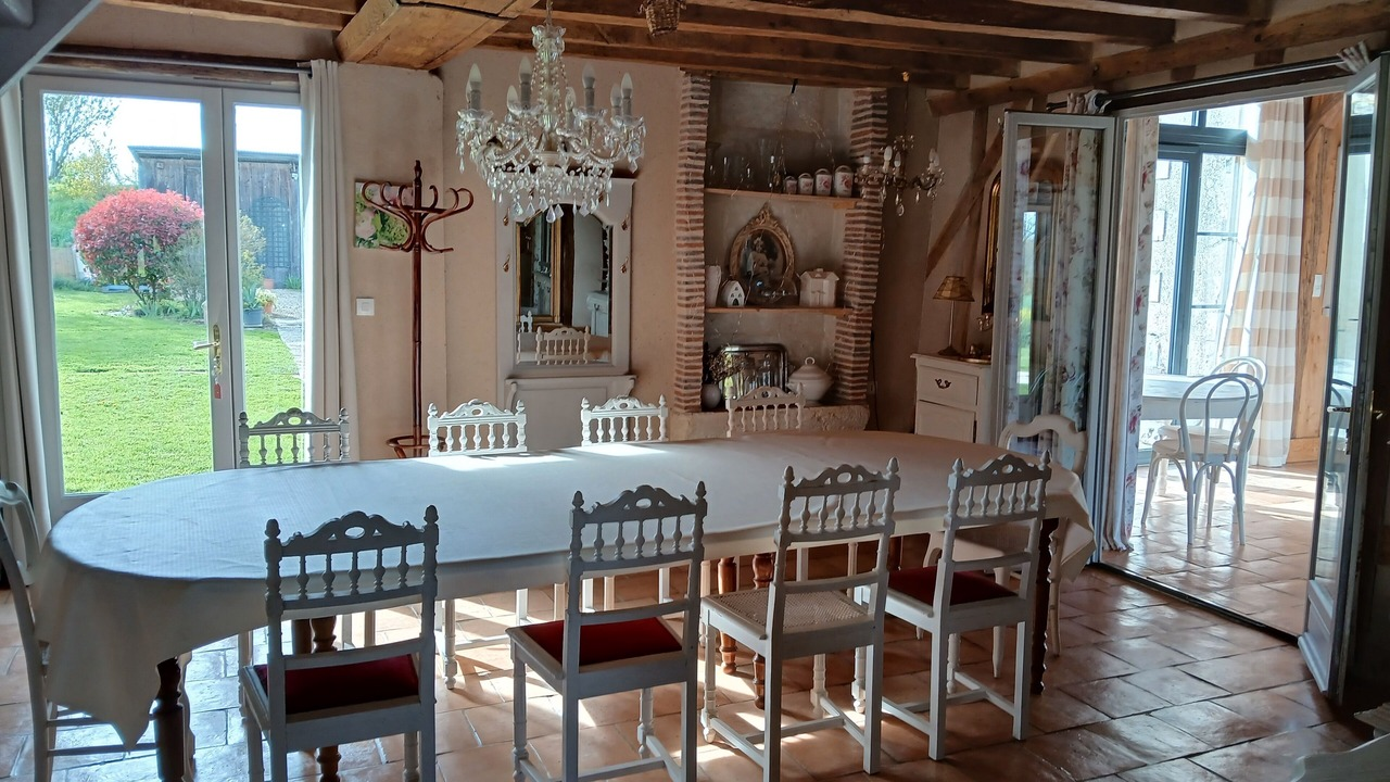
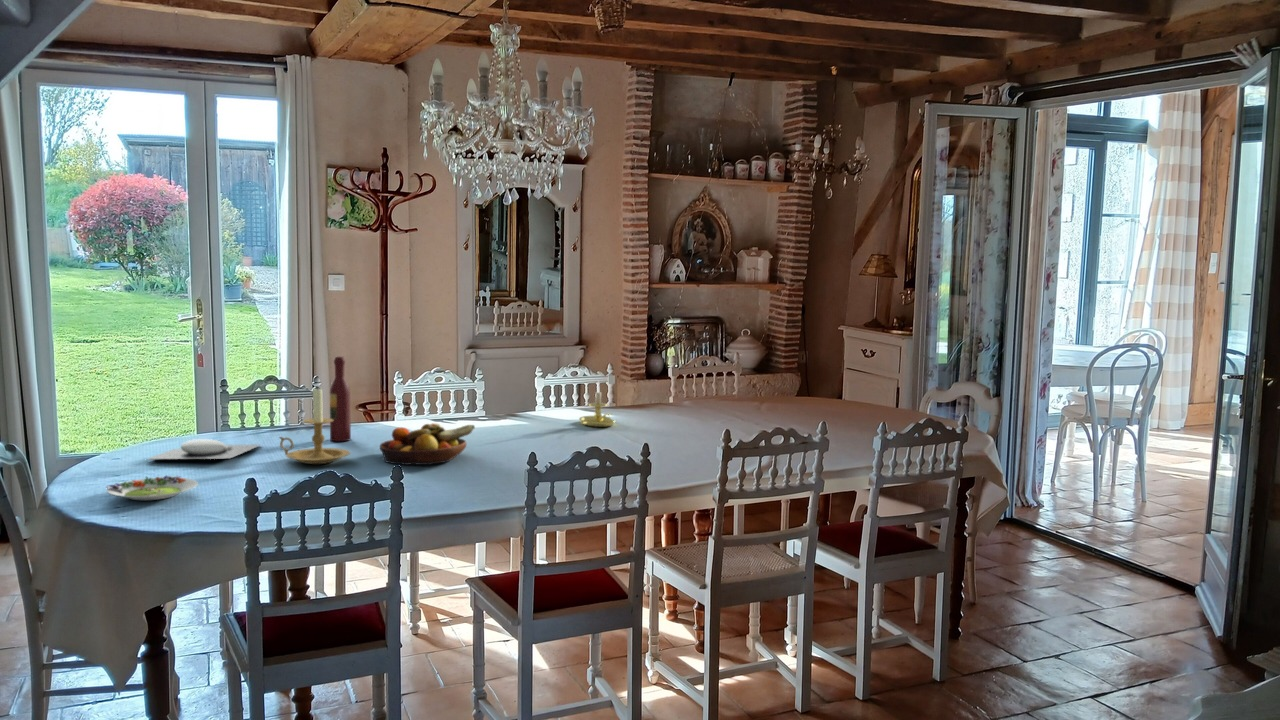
+ salad plate (153, 488)
+ plate (206, 446)
+ candle holder (599, 402)
+ wine bottle (339, 398)
+ candle holder (317, 423)
+ fruit bowl (424, 439)
